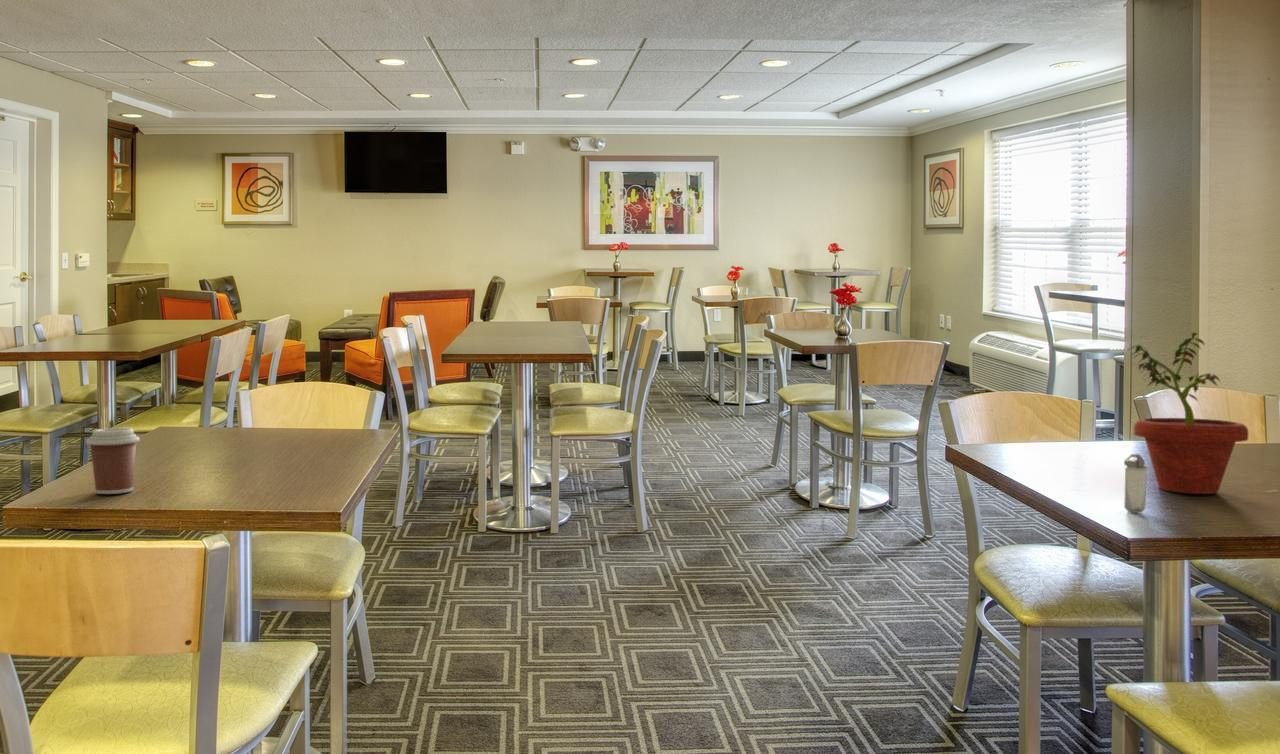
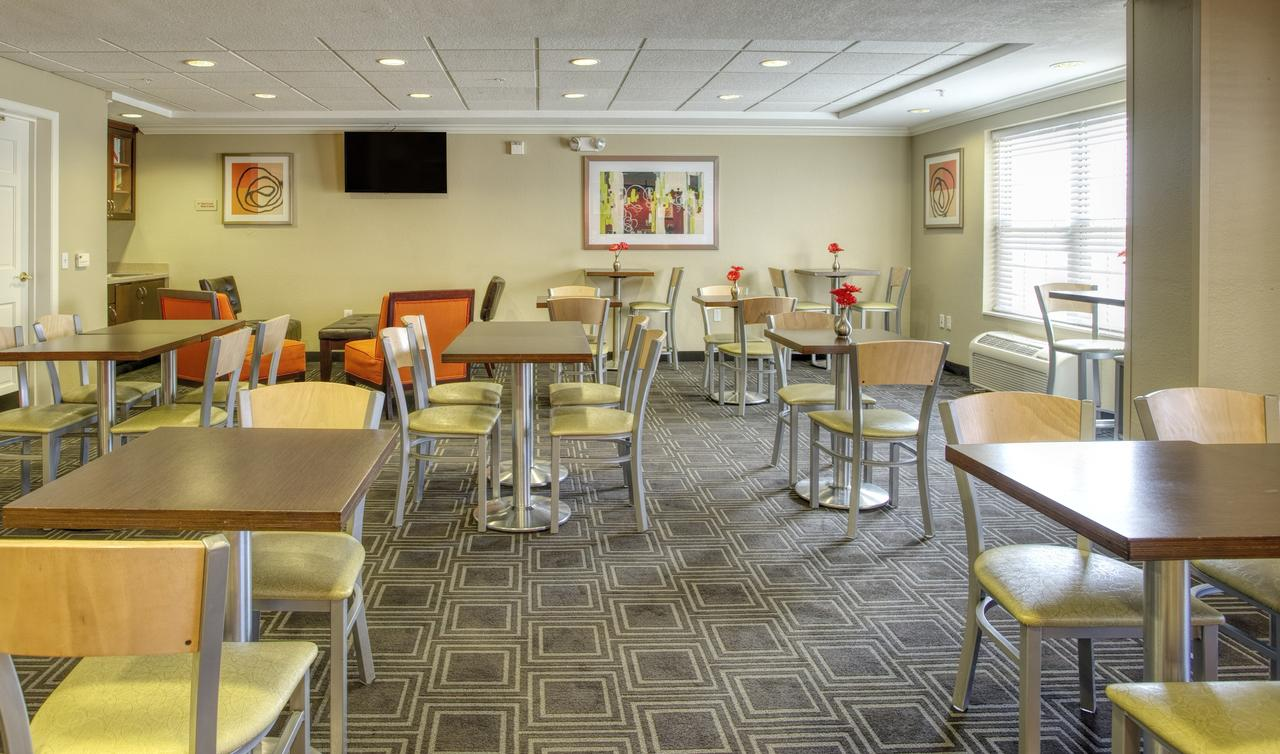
- coffee cup (113, 460)
- shaker (1135, 483)
- potted plant (1185, 411)
